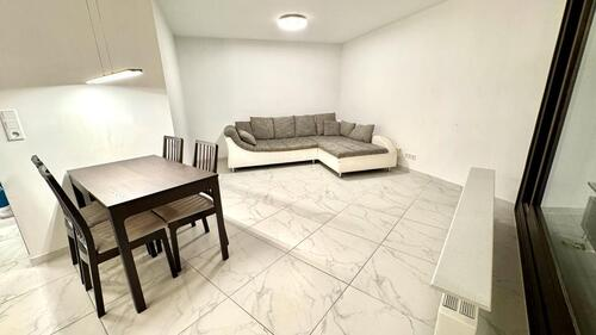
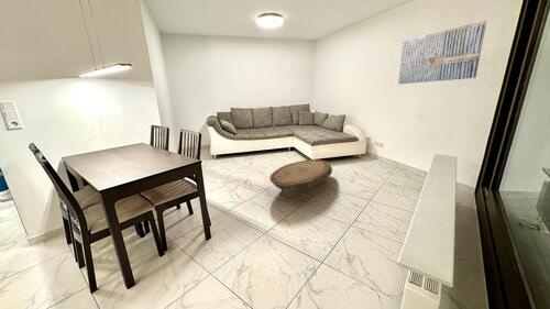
+ wall art (435, 57)
+ coffee table (302, 179)
